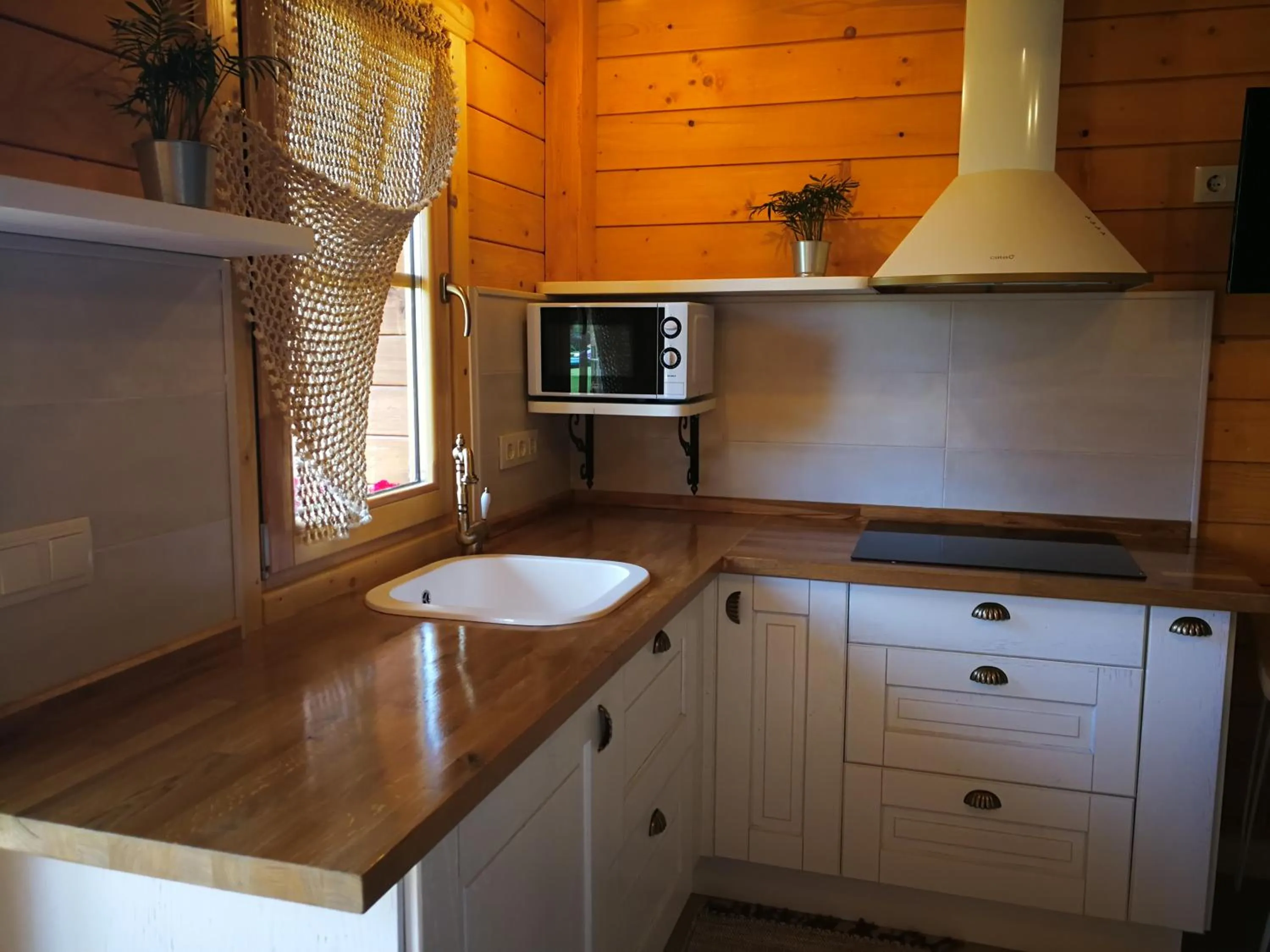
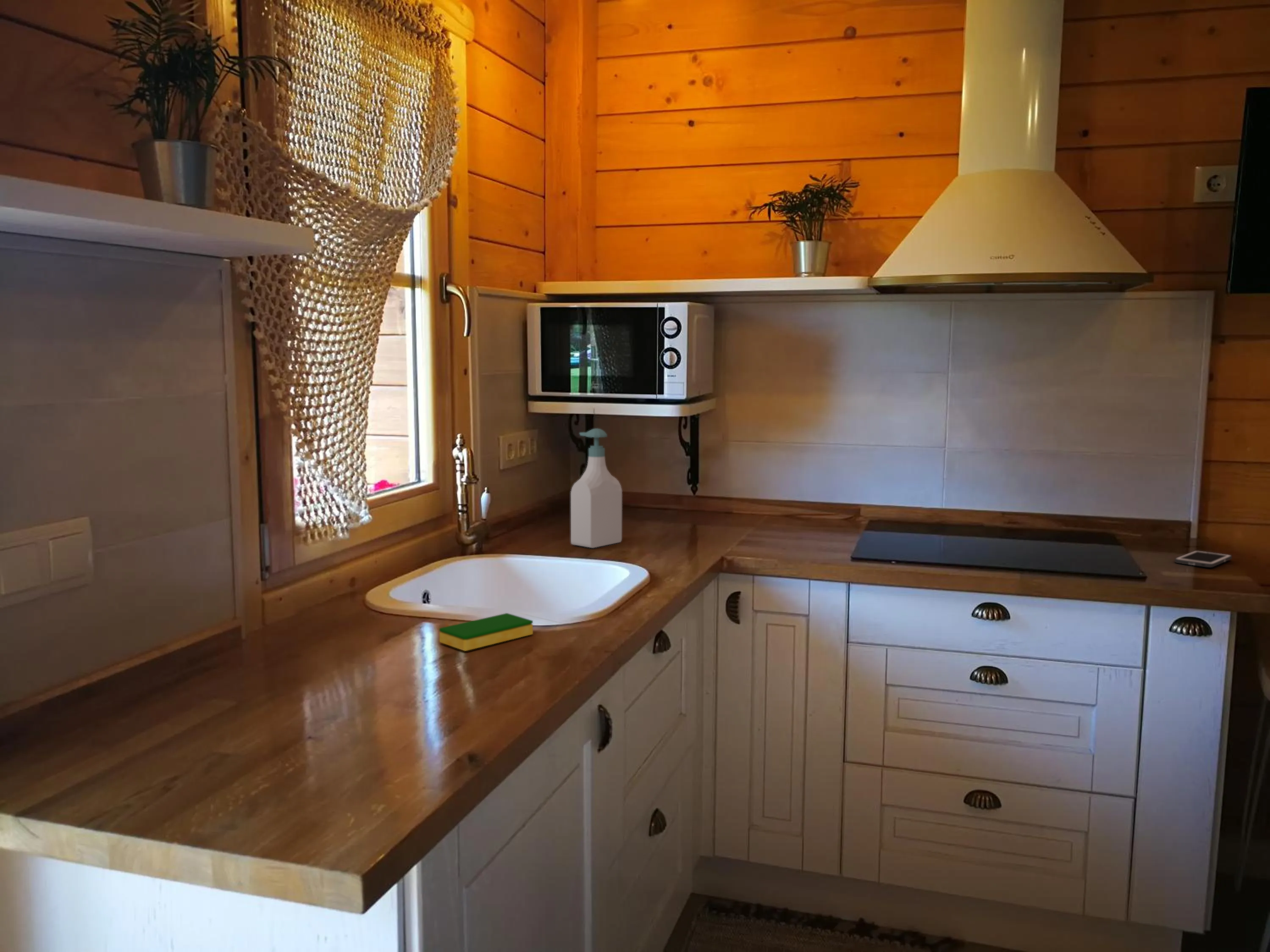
+ soap bottle (594, 486)
+ dish sponge (487, 631)
+ cell phone (1203, 559)
